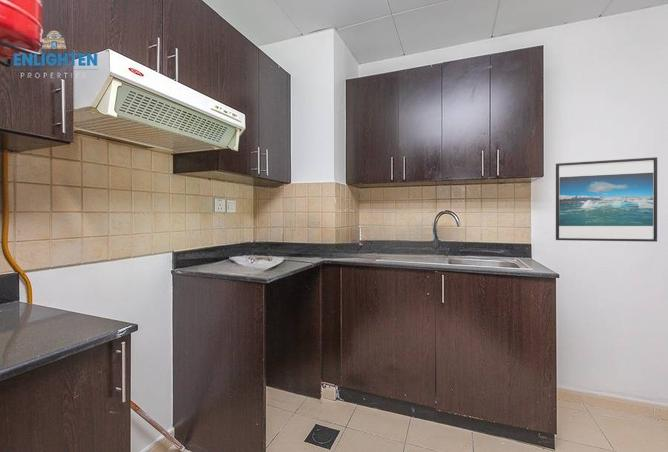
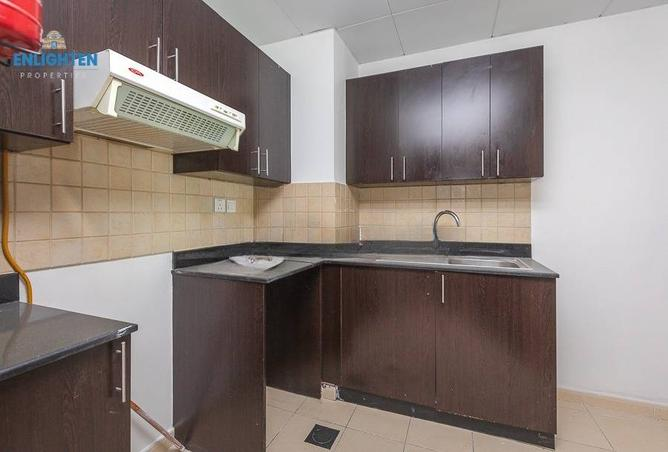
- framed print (603, 200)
